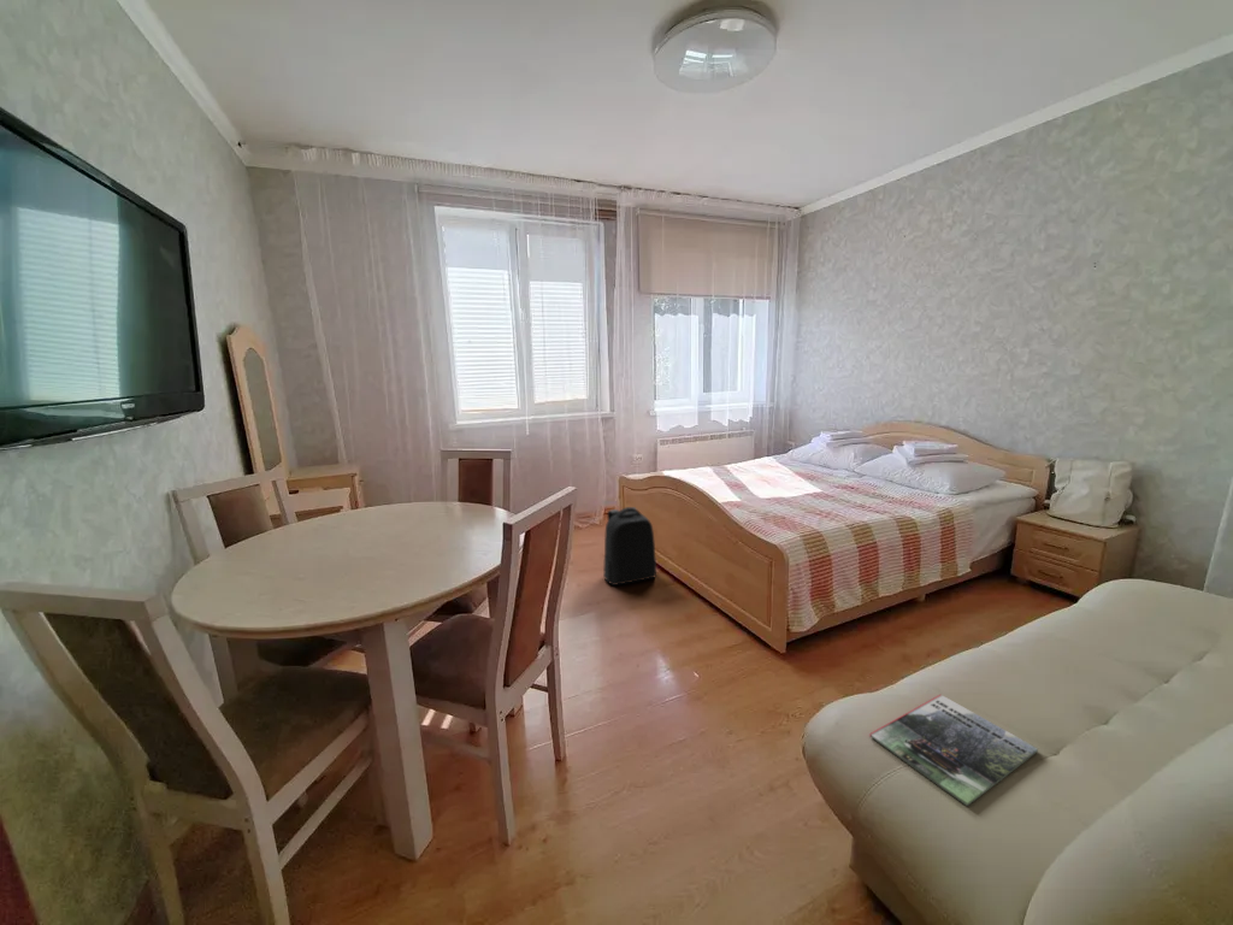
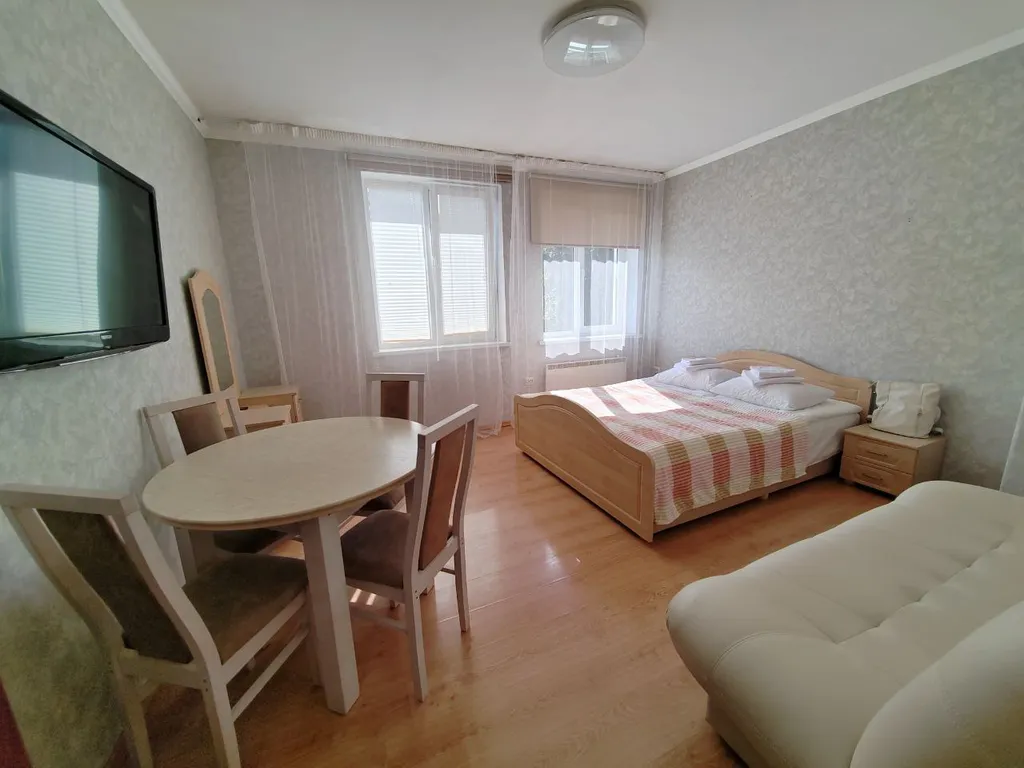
- magazine (951, 742)
- backpack (627, 541)
